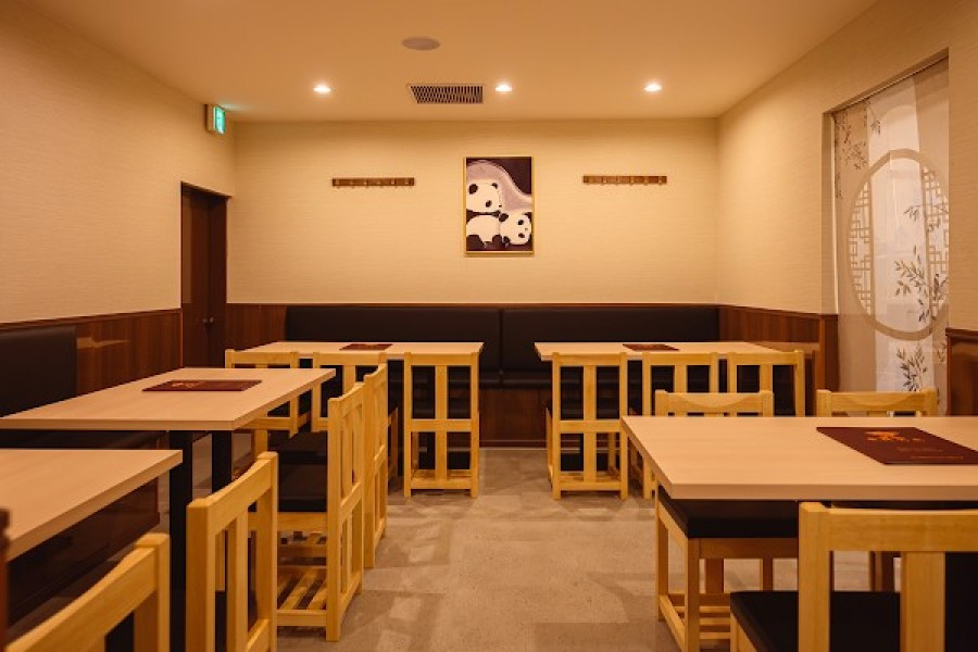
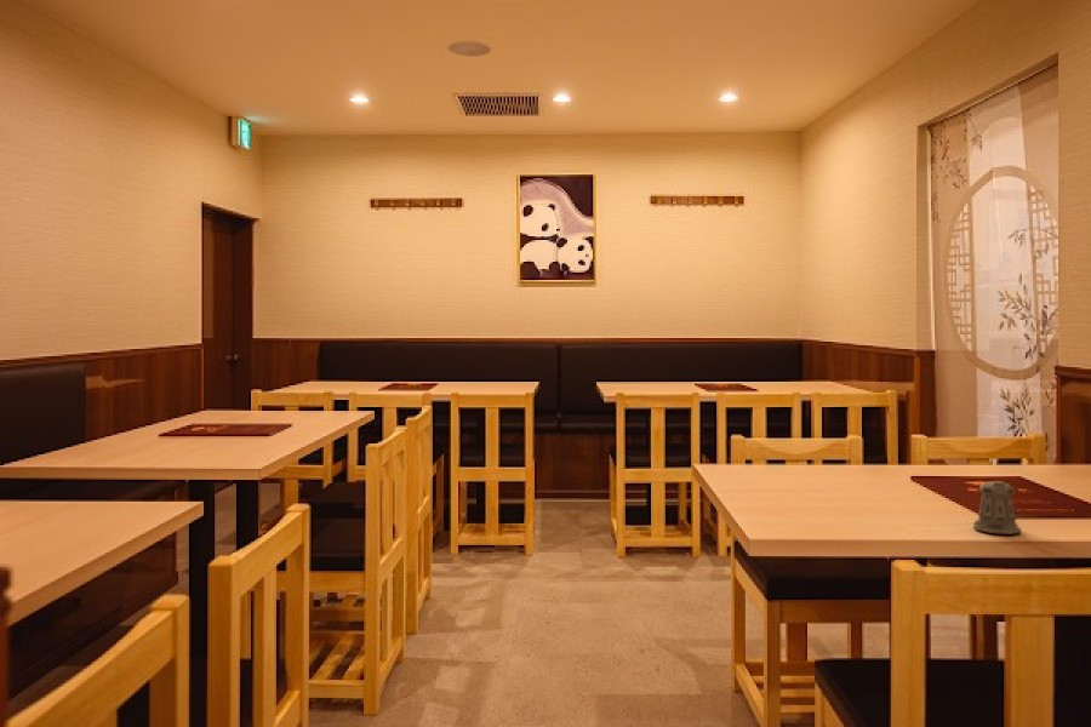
+ pepper shaker (996, 504)
